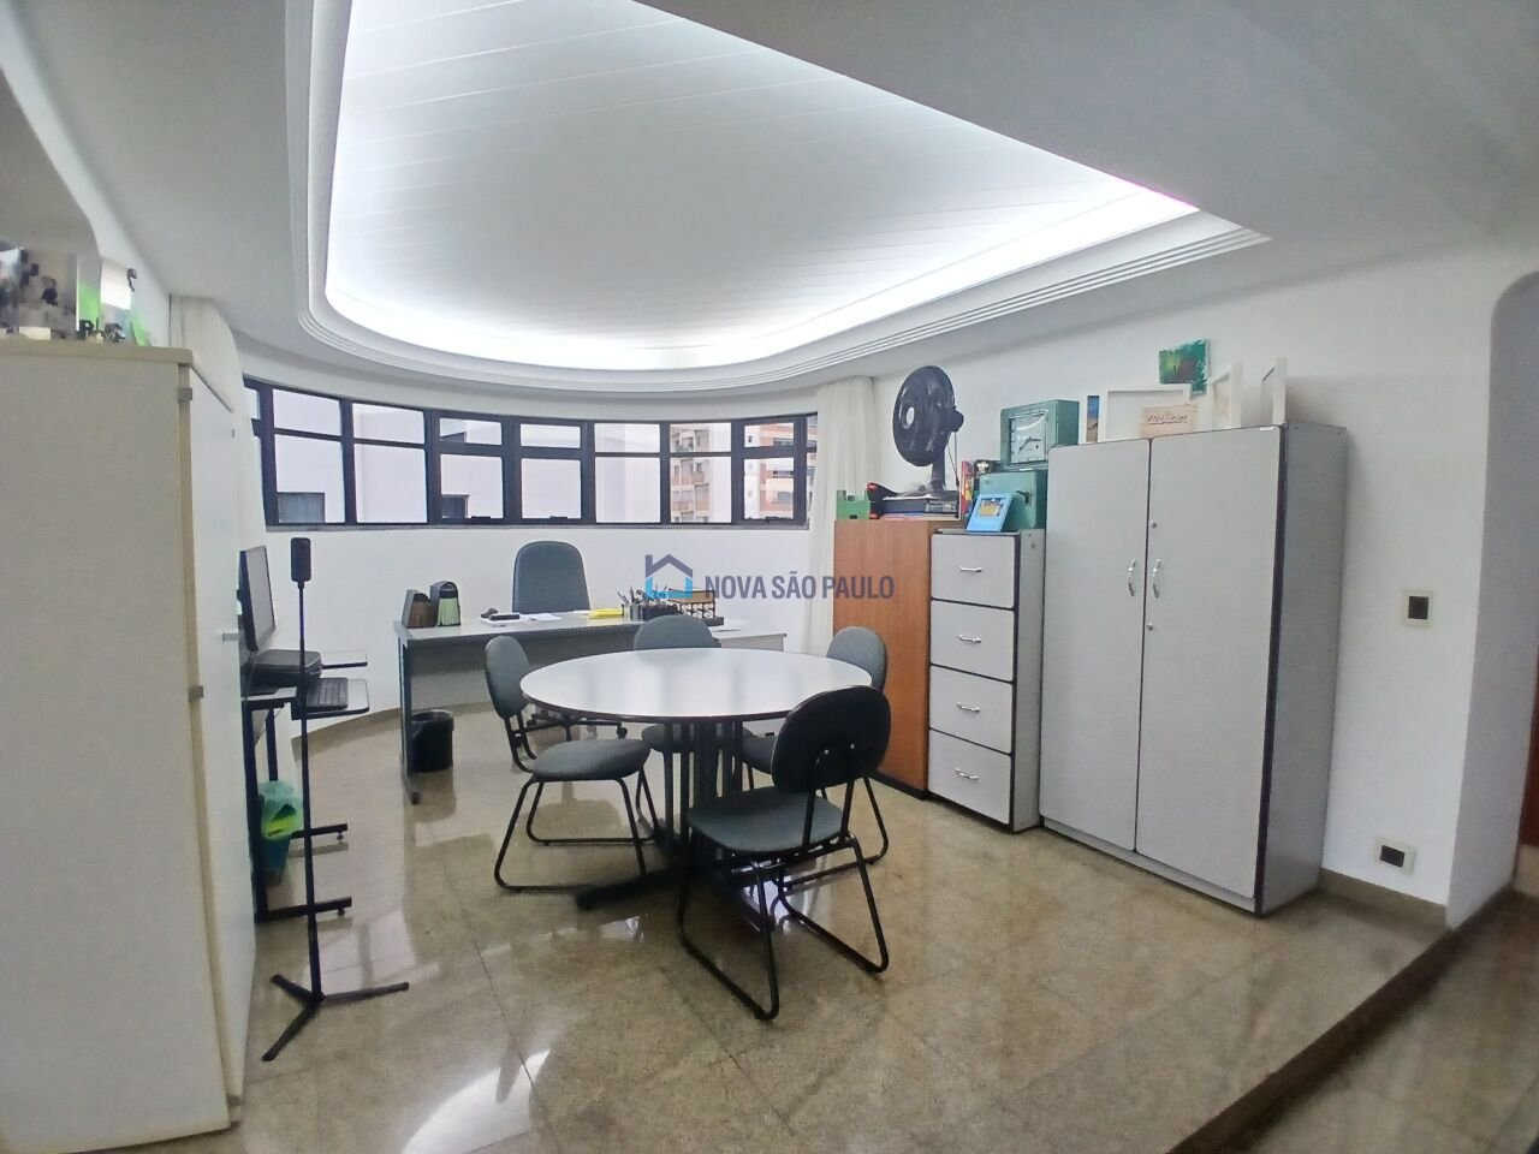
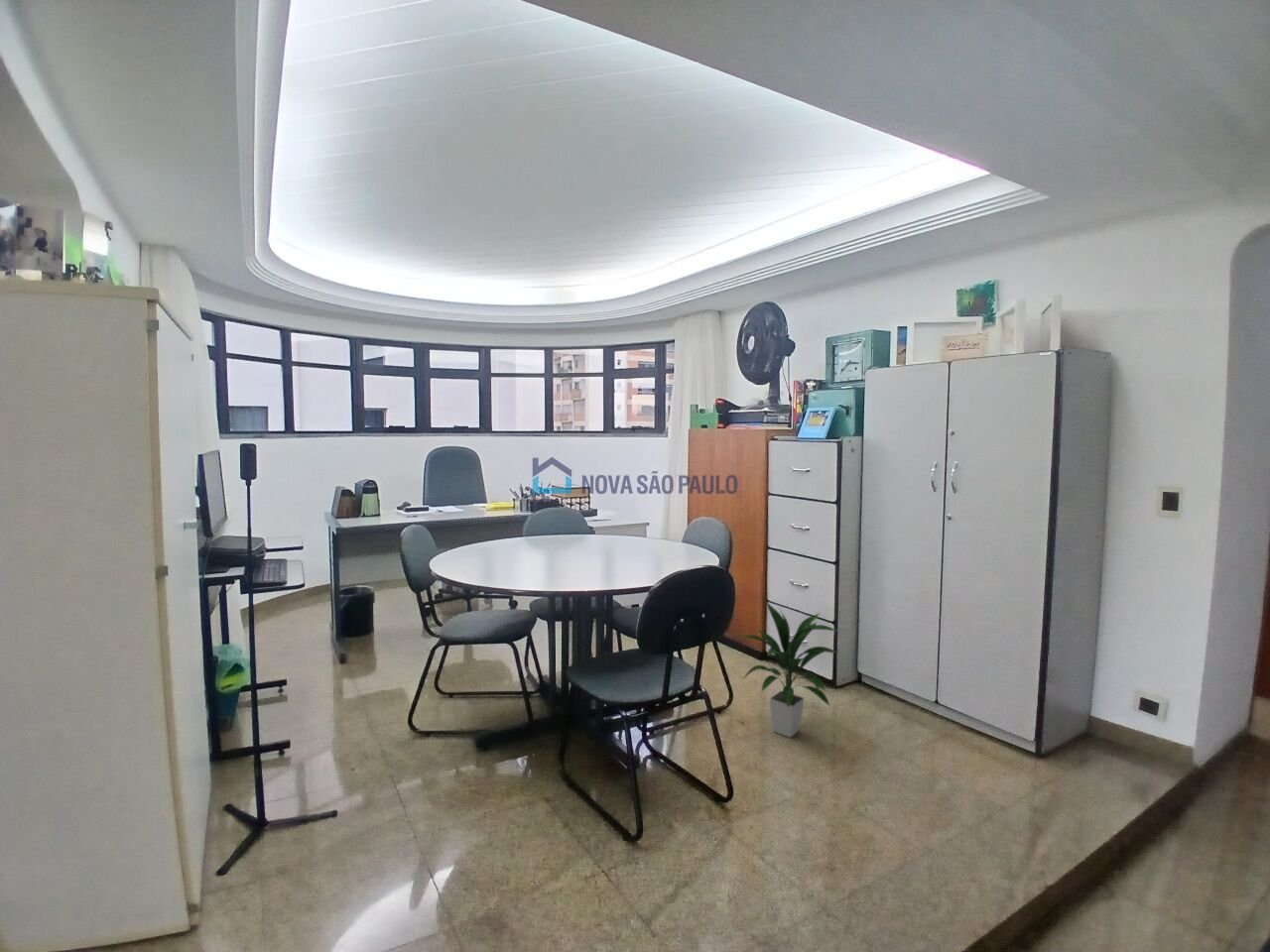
+ indoor plant (792, 668)
